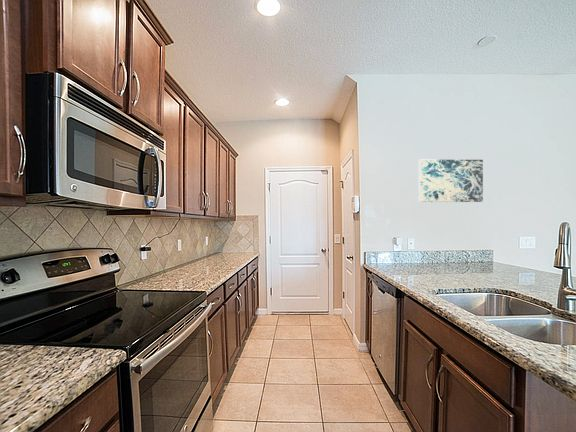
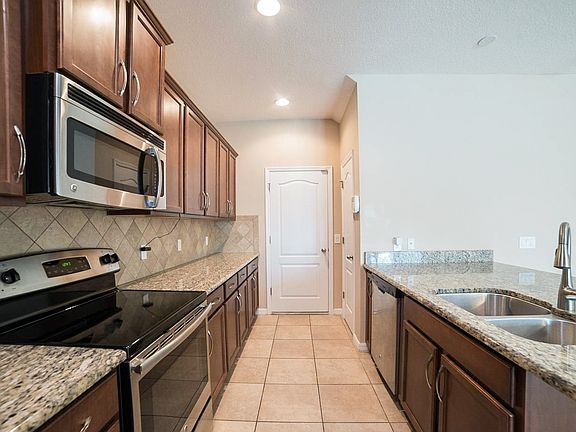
- wall art (450, 180)
